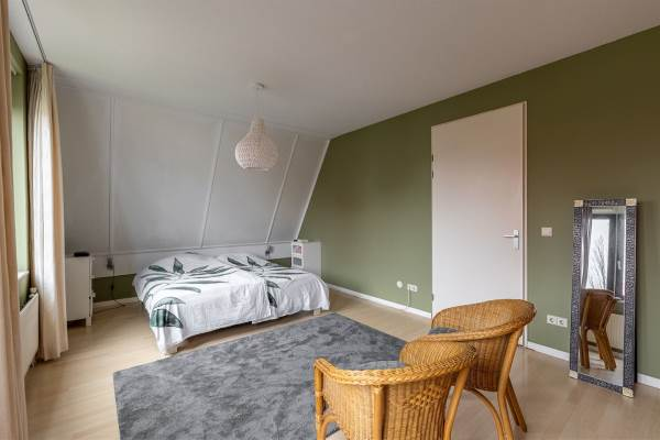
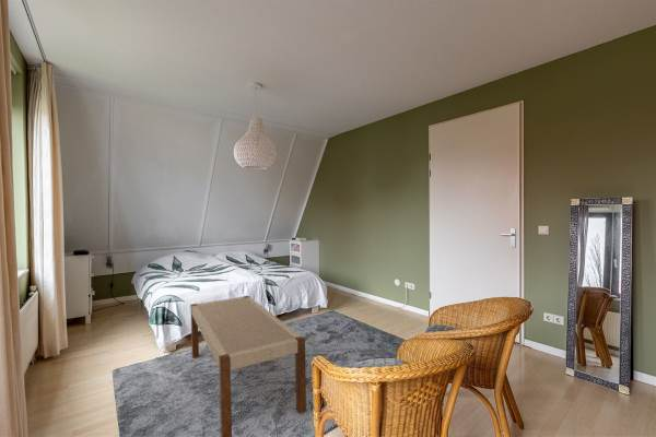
+ bench (238, 349)
